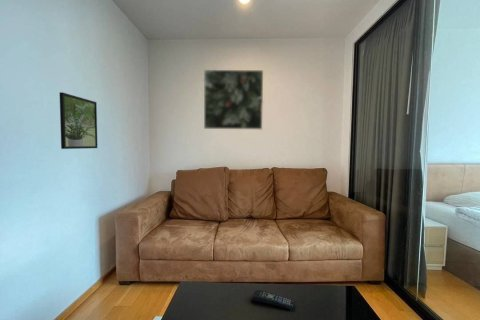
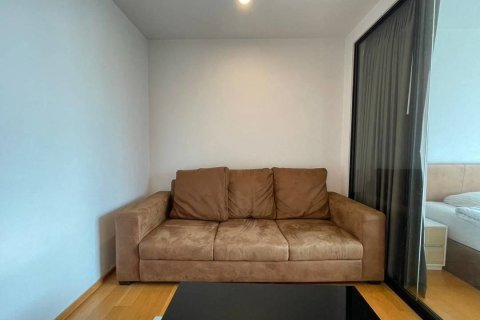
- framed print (233, 99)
- remote control (272, 299)
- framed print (80, 123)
